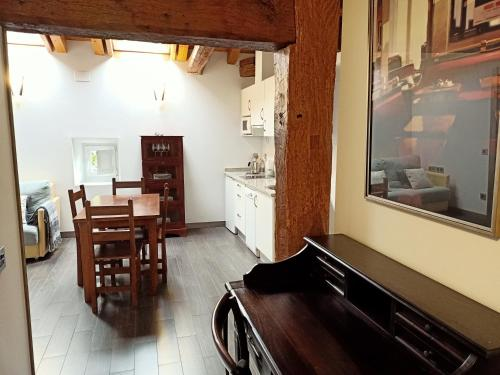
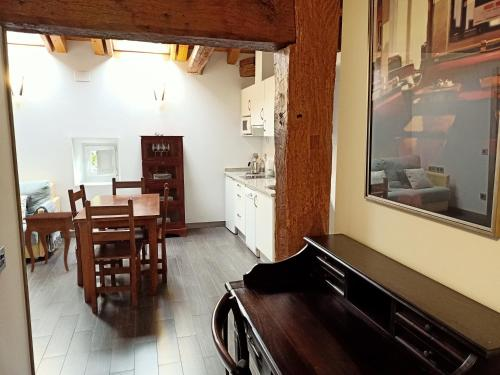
+ side table (46, 243)
